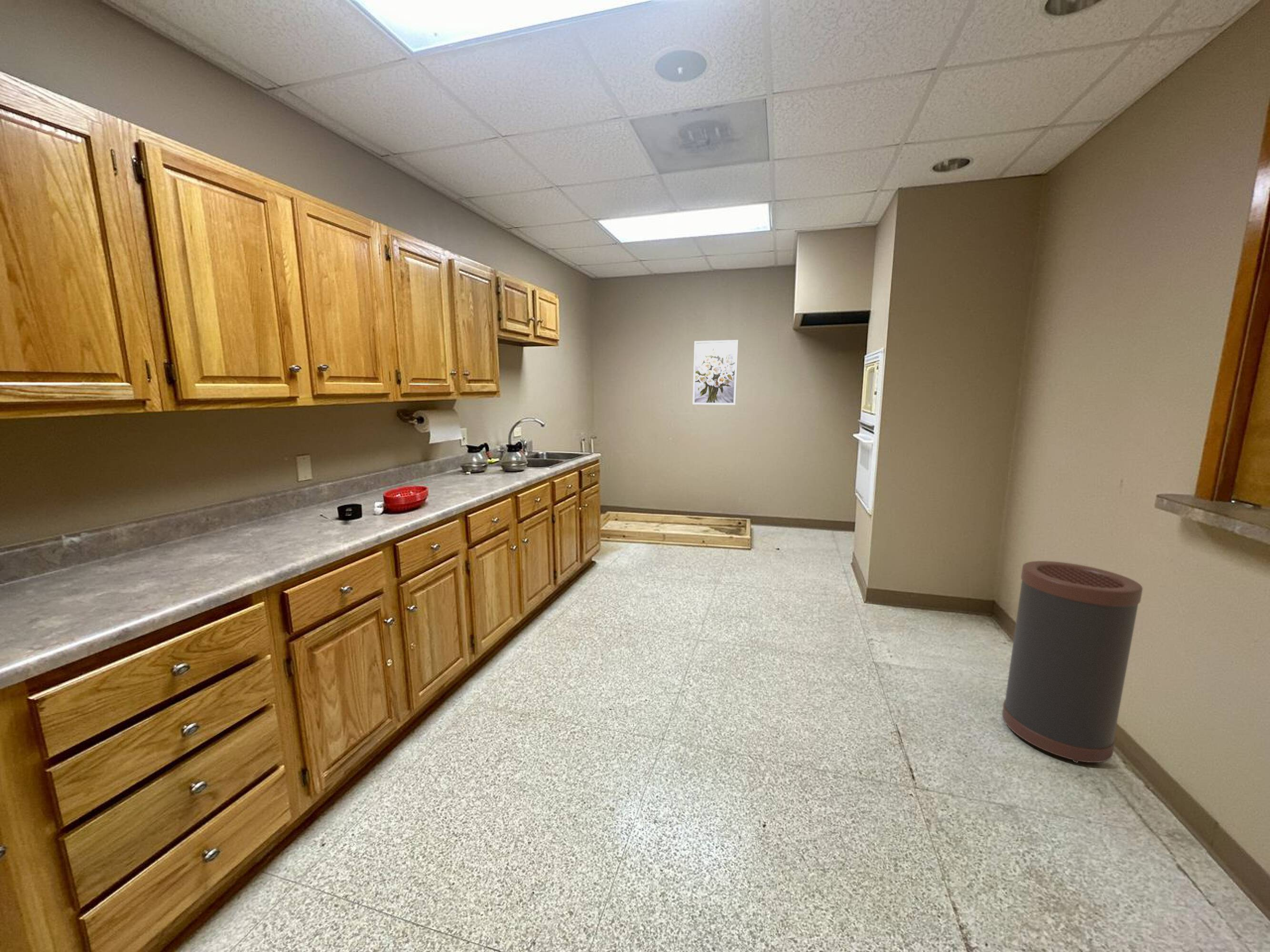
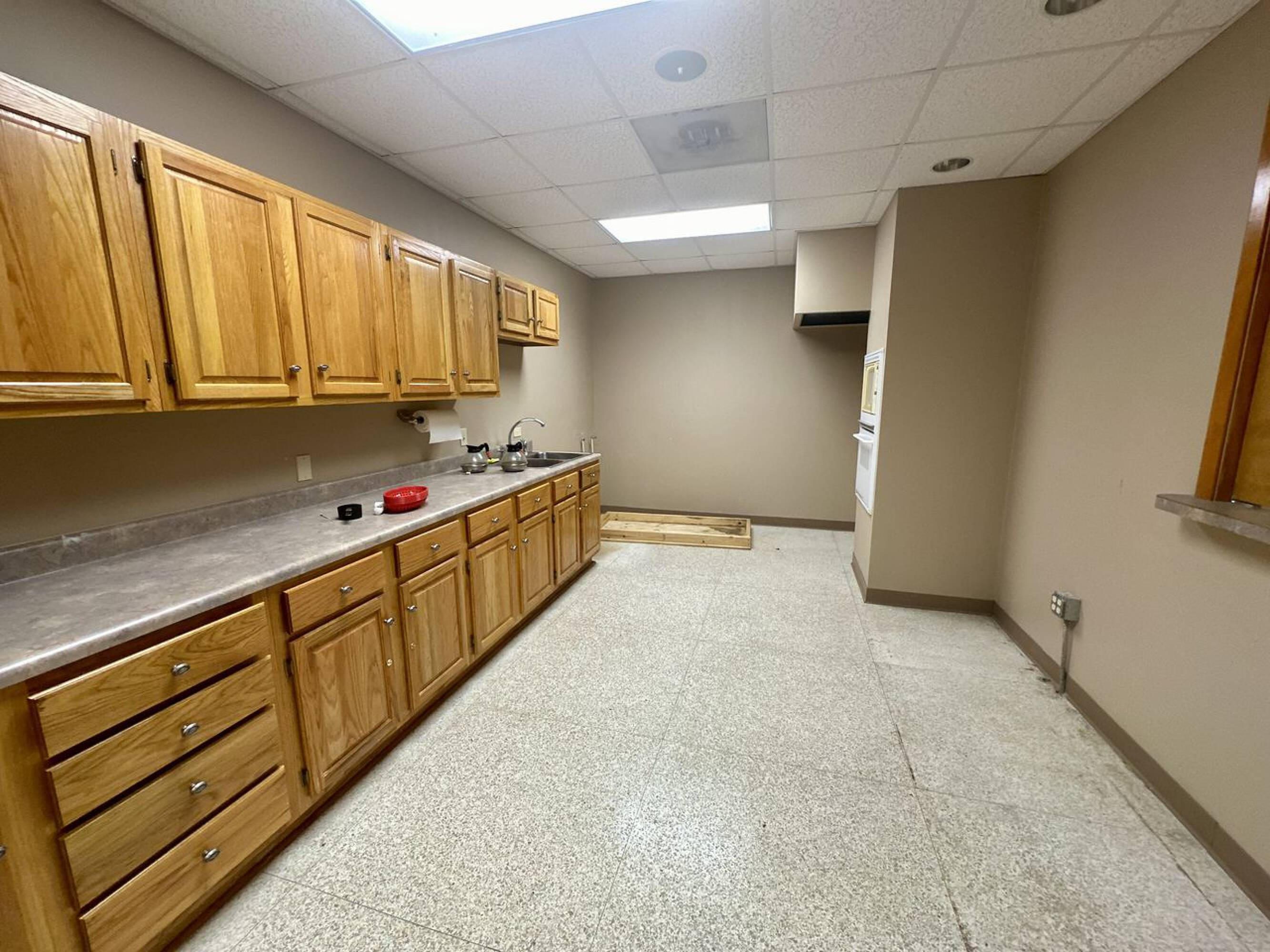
- trash can (1066, 657)
- wall art (715, 373)
